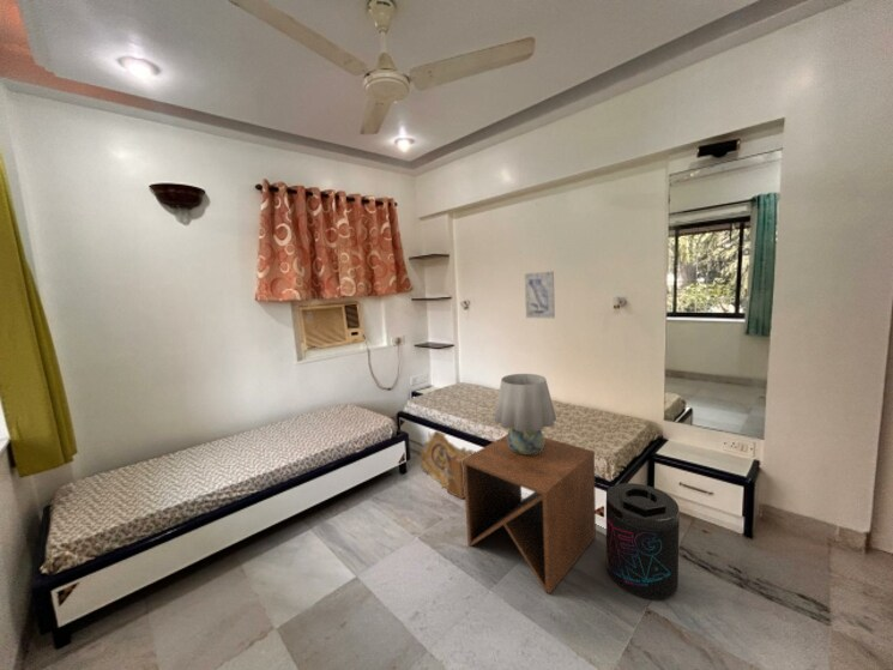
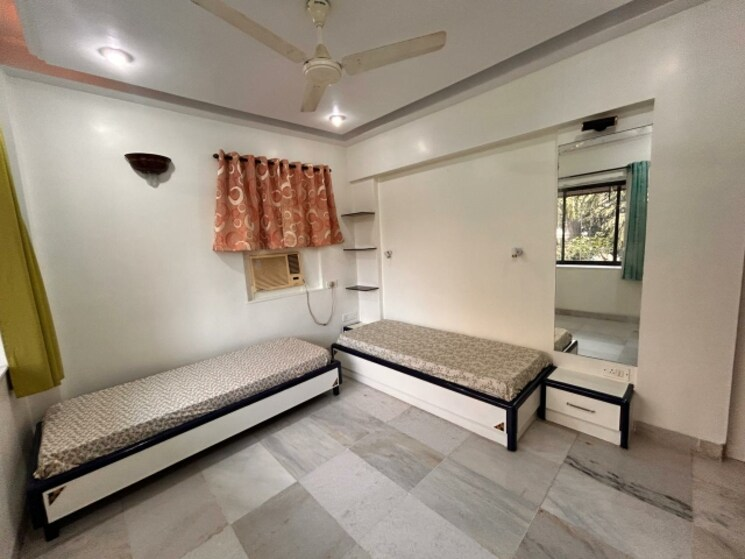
- table lamp (524, 414)
- cardboard box (444, 460)
- side table (530, 499)
- wall art (539, 295)
- supplement container (640, 536)
